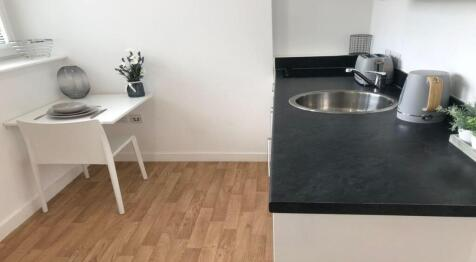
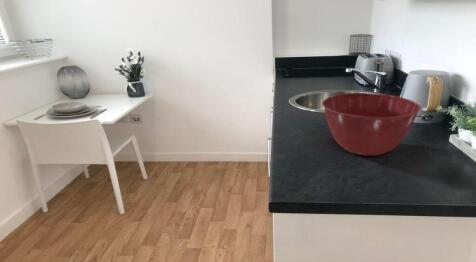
+ mixing bowl (366, 125)
